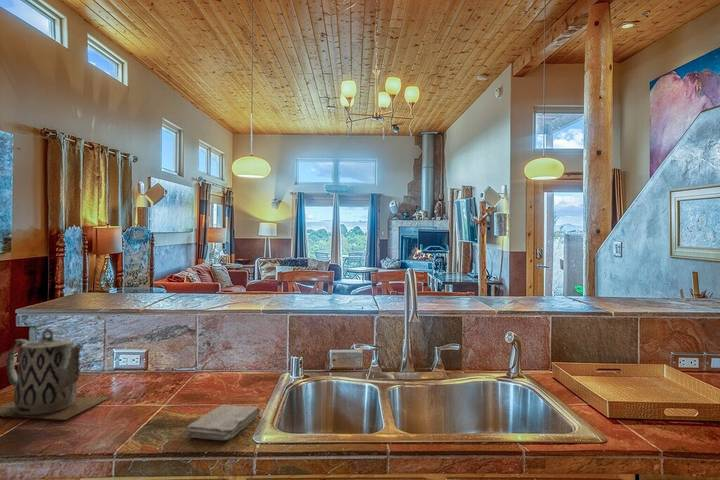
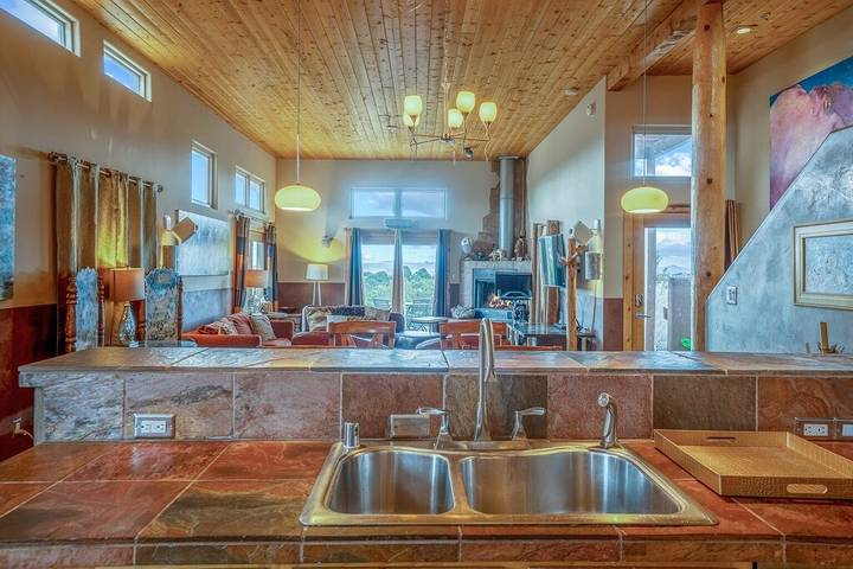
- teapot (49, 367)
- washcloth (224, 420)
